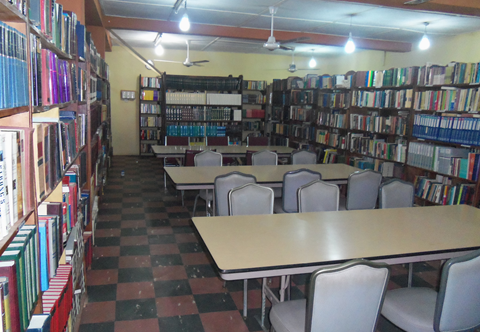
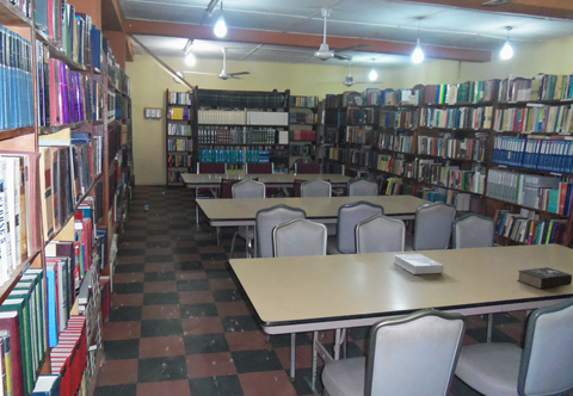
+ book (417, 262)
+ book (544, 277)
